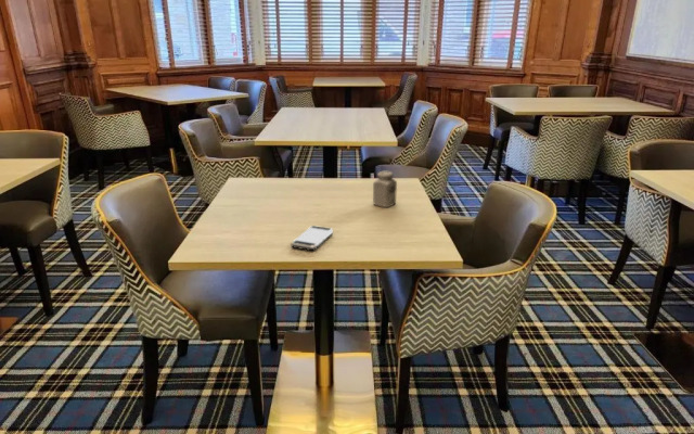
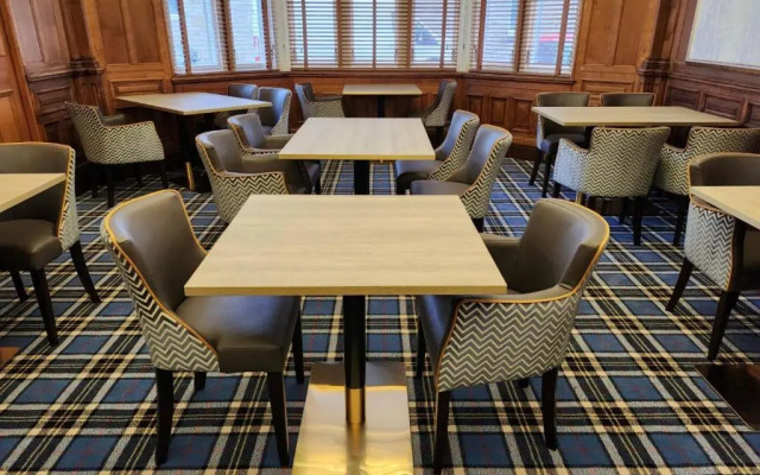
- salt shaker (384, 188)
- smartphone (312, 238)
